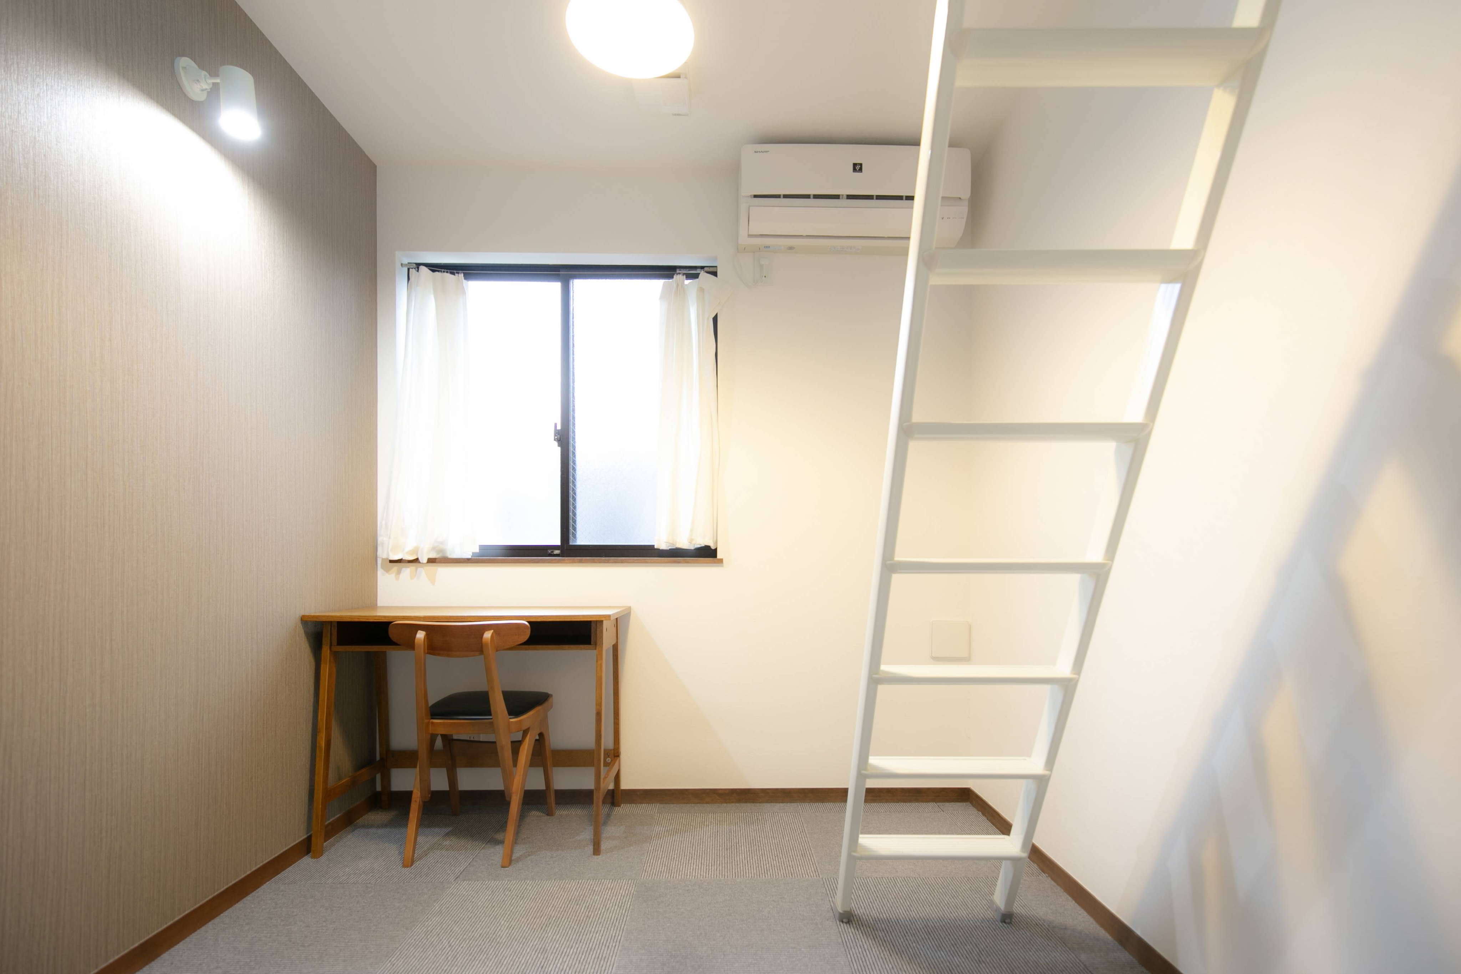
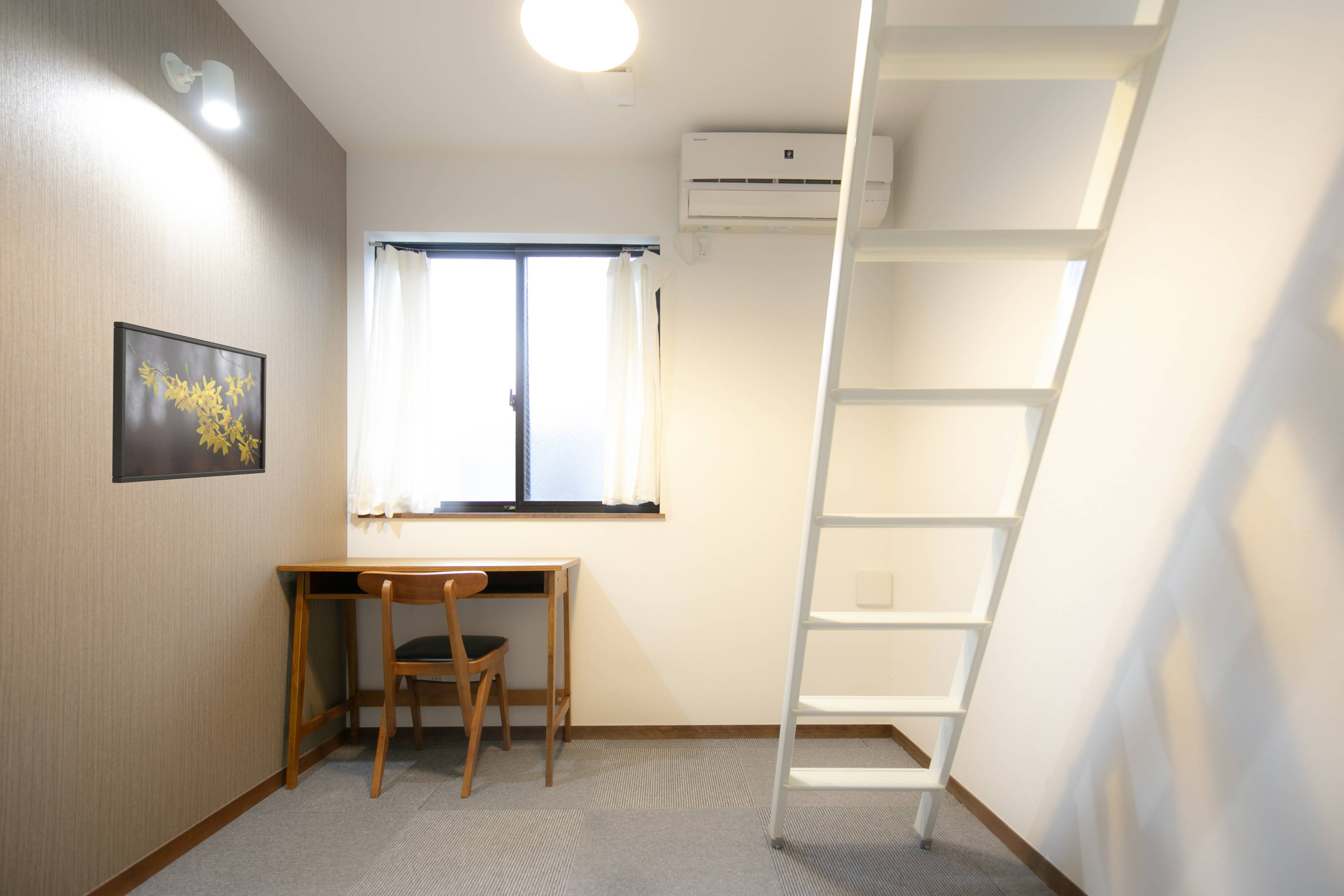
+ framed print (201, 409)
